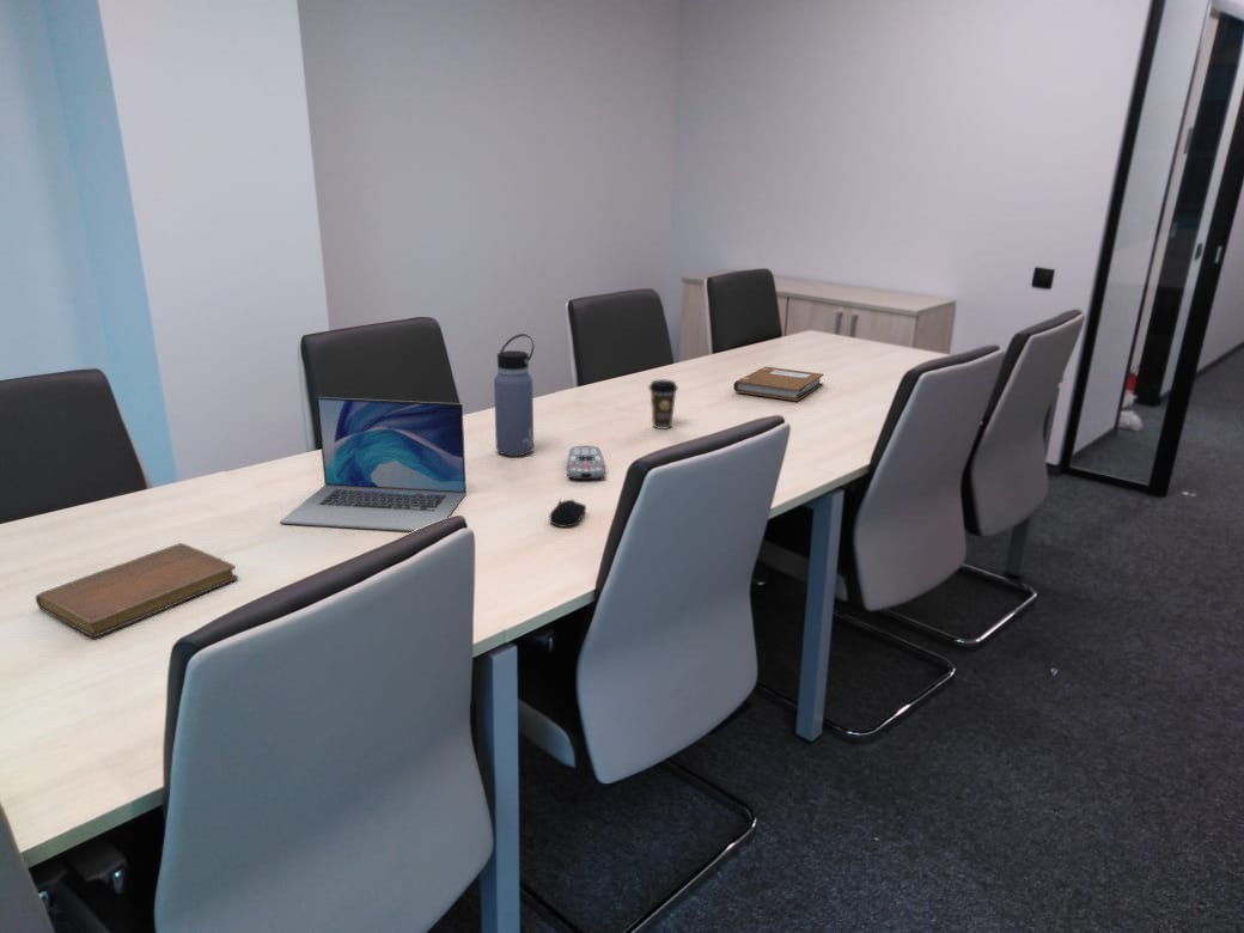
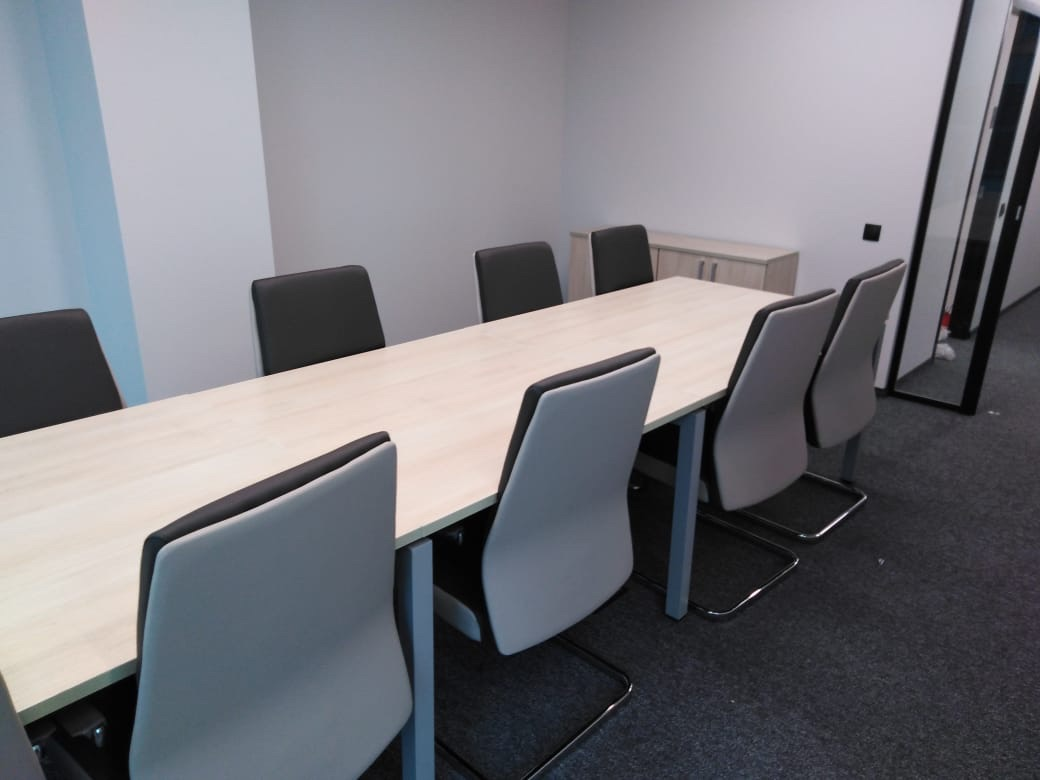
- coffee cup (663, 404)
- laptop (373, 462)
- water bottle (514, 395)
- notebook (140, 585)
- computer mouse (566, 505)
- notebook (779, 382)
- remote control (585, 462)
